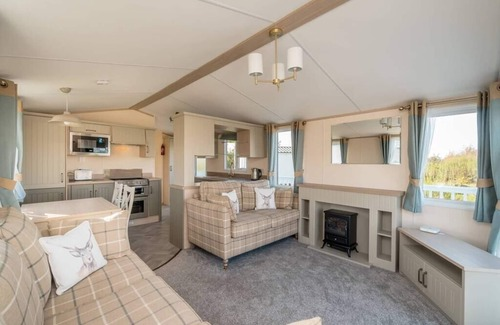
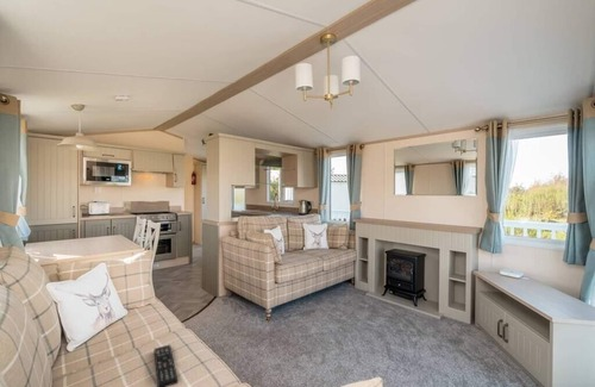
+ remote control (164, 363)
